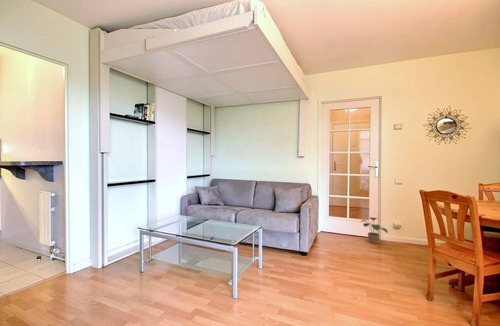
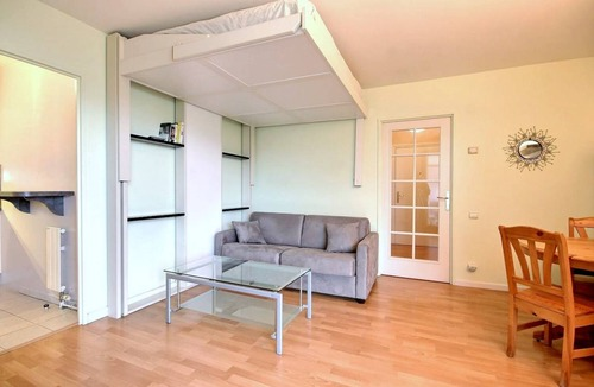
- potted plant (373, 230)
